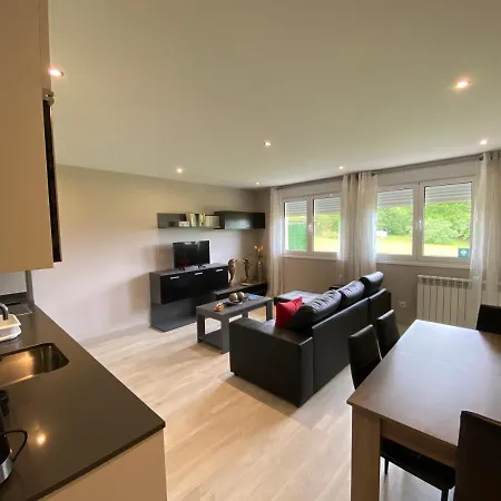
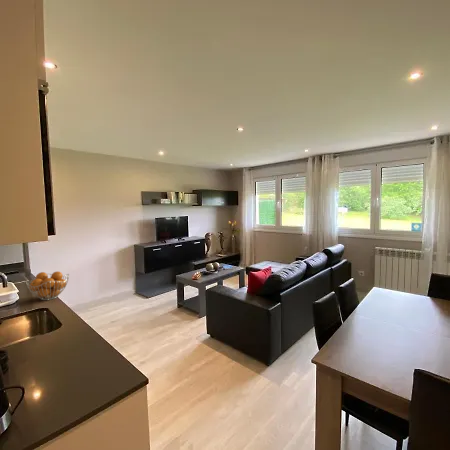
+ fruit basket (48, 284)
